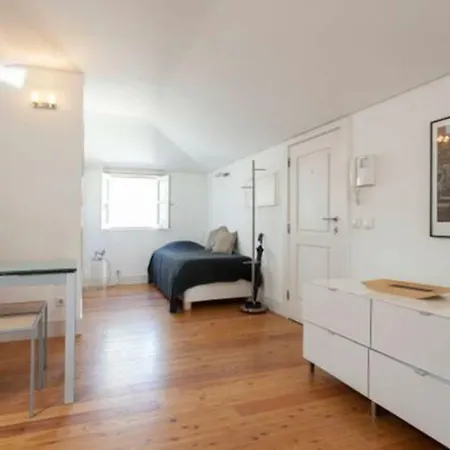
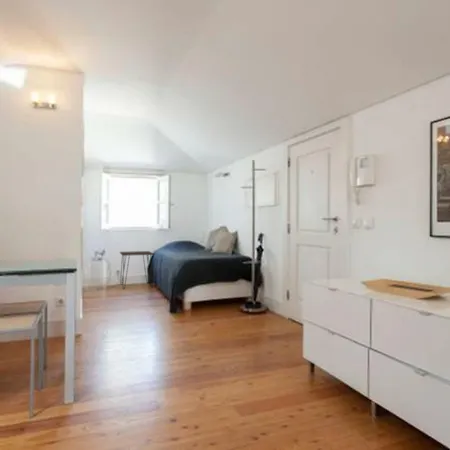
+ desk (144, 267)
